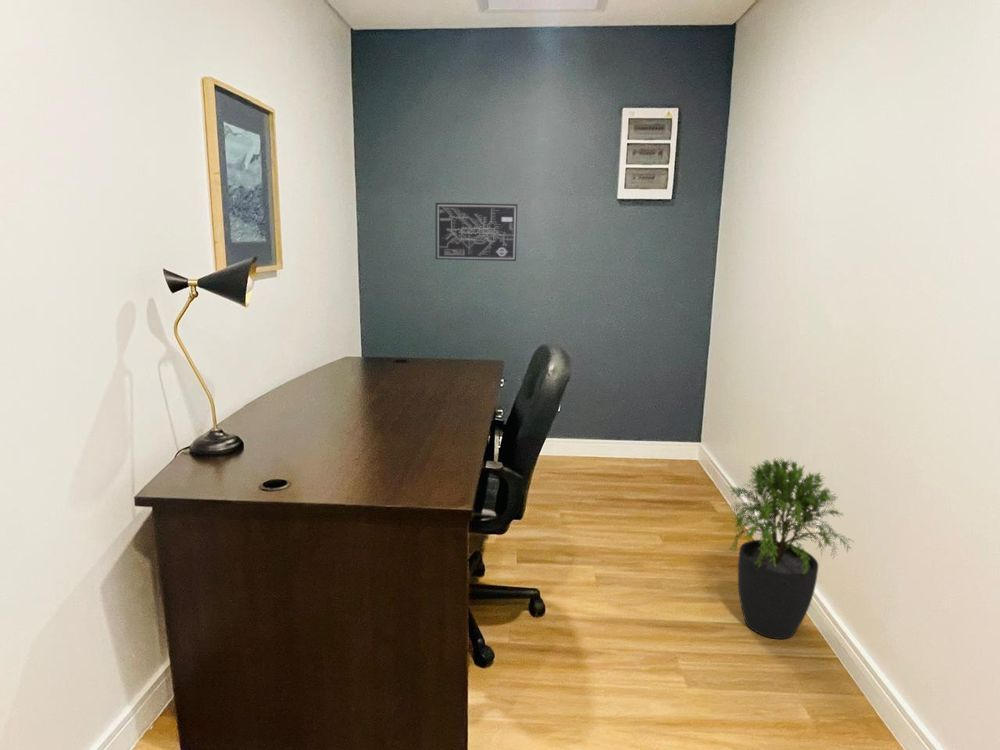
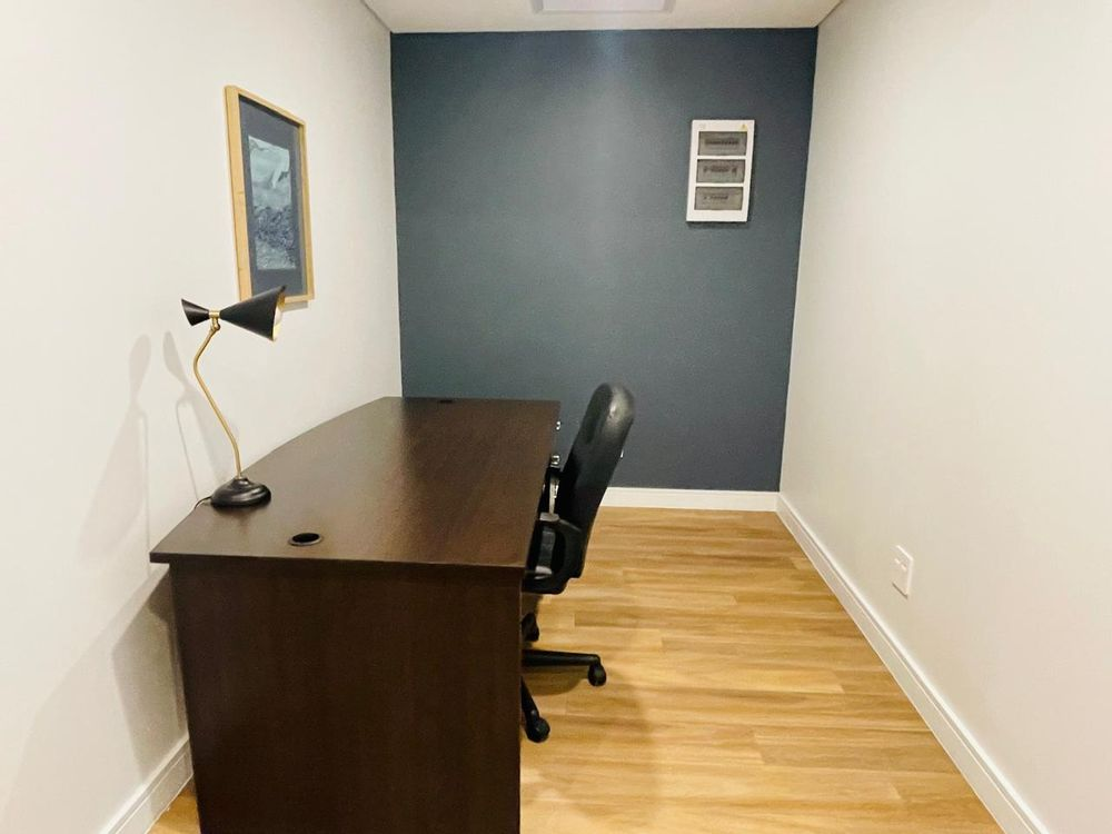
- potted plant (780, 540)
- wall art (476, 232)
